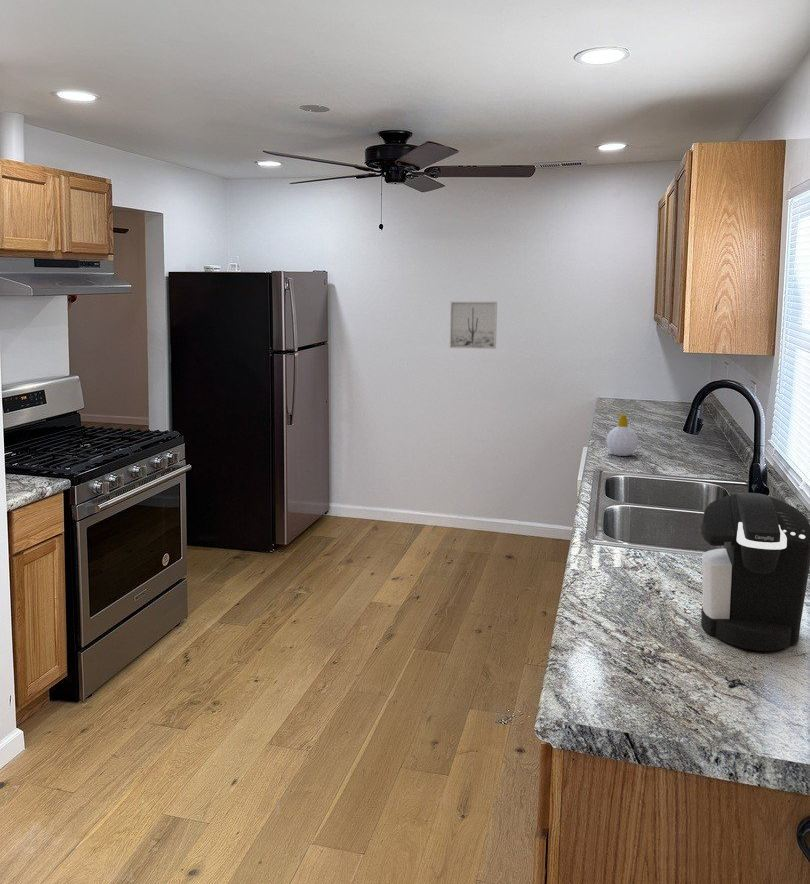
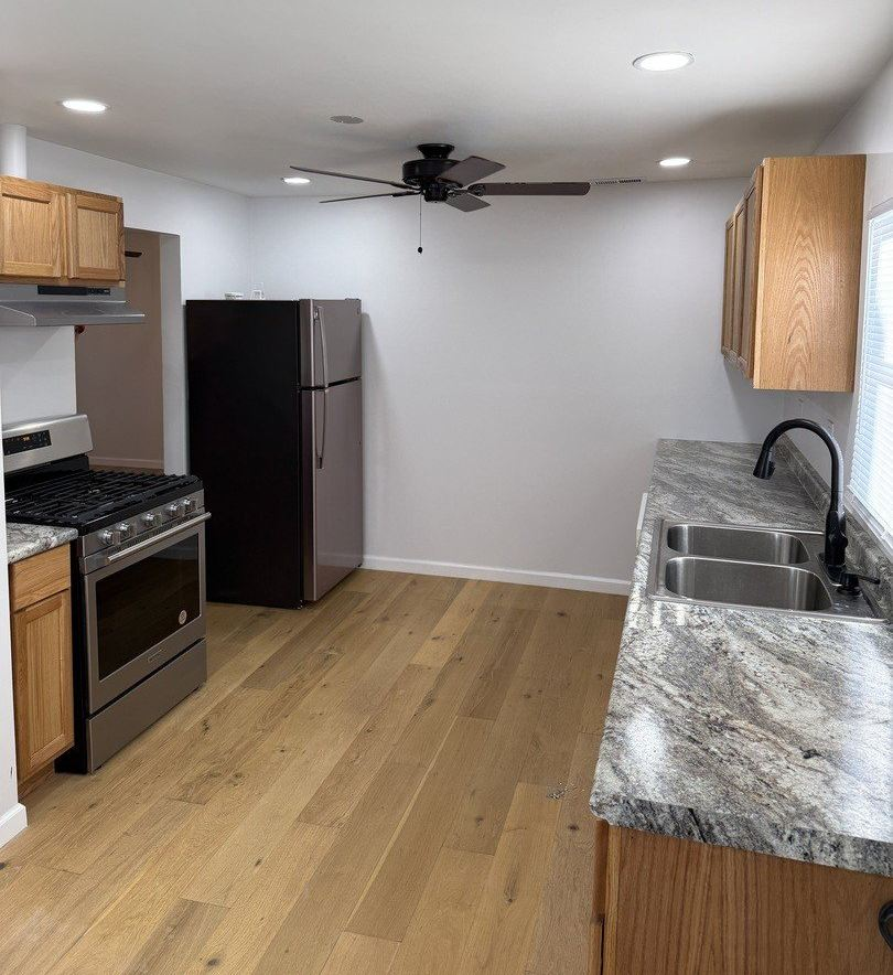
- soap bottle (622, 435)
- wall art (473, 325)
- coffee maker (754, 567)
